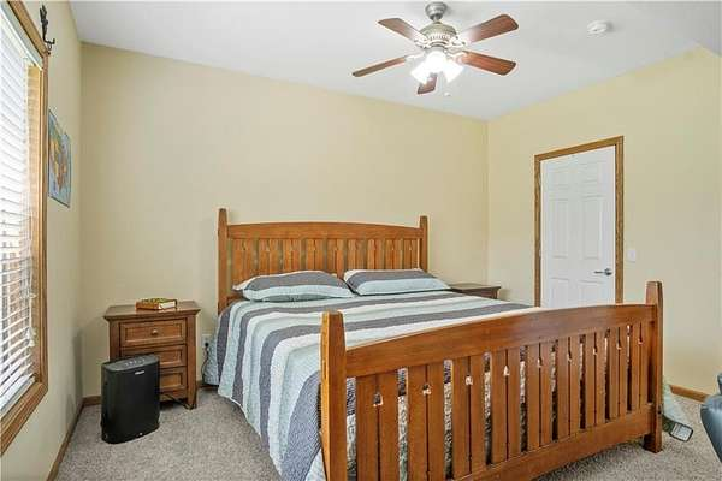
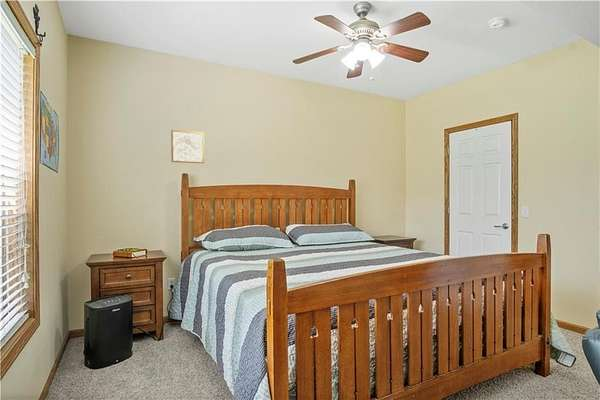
+ wall art (188, 146)
